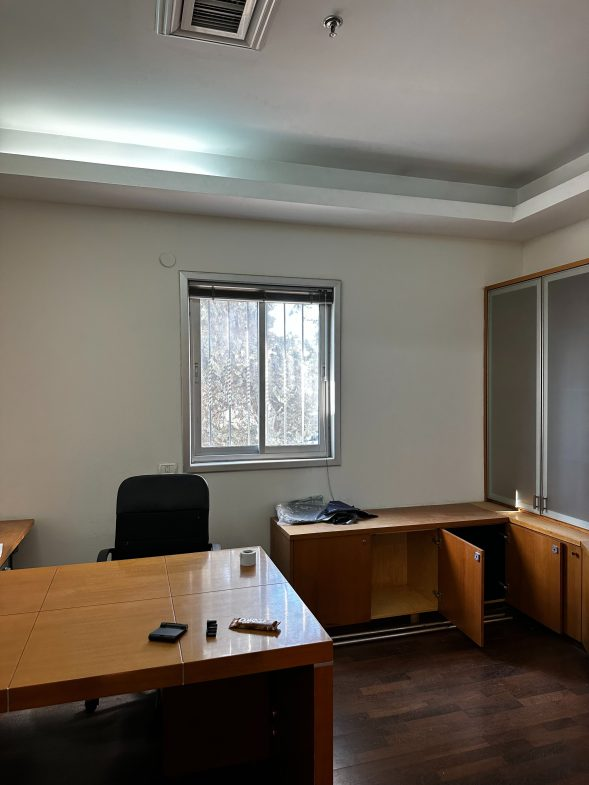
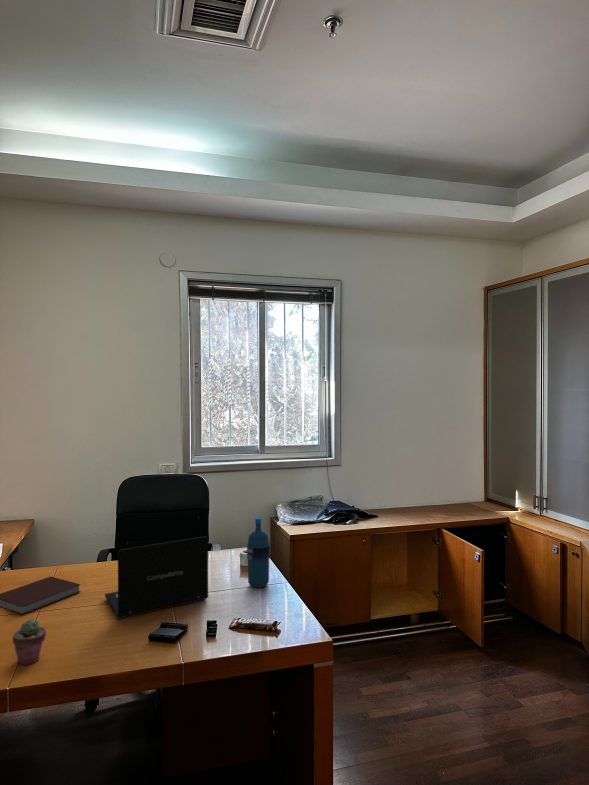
+ water bottle (258, 551)
+ notebook (37, 594)
+ potted succulent (29, 640)
+ laptop (156, 567)
